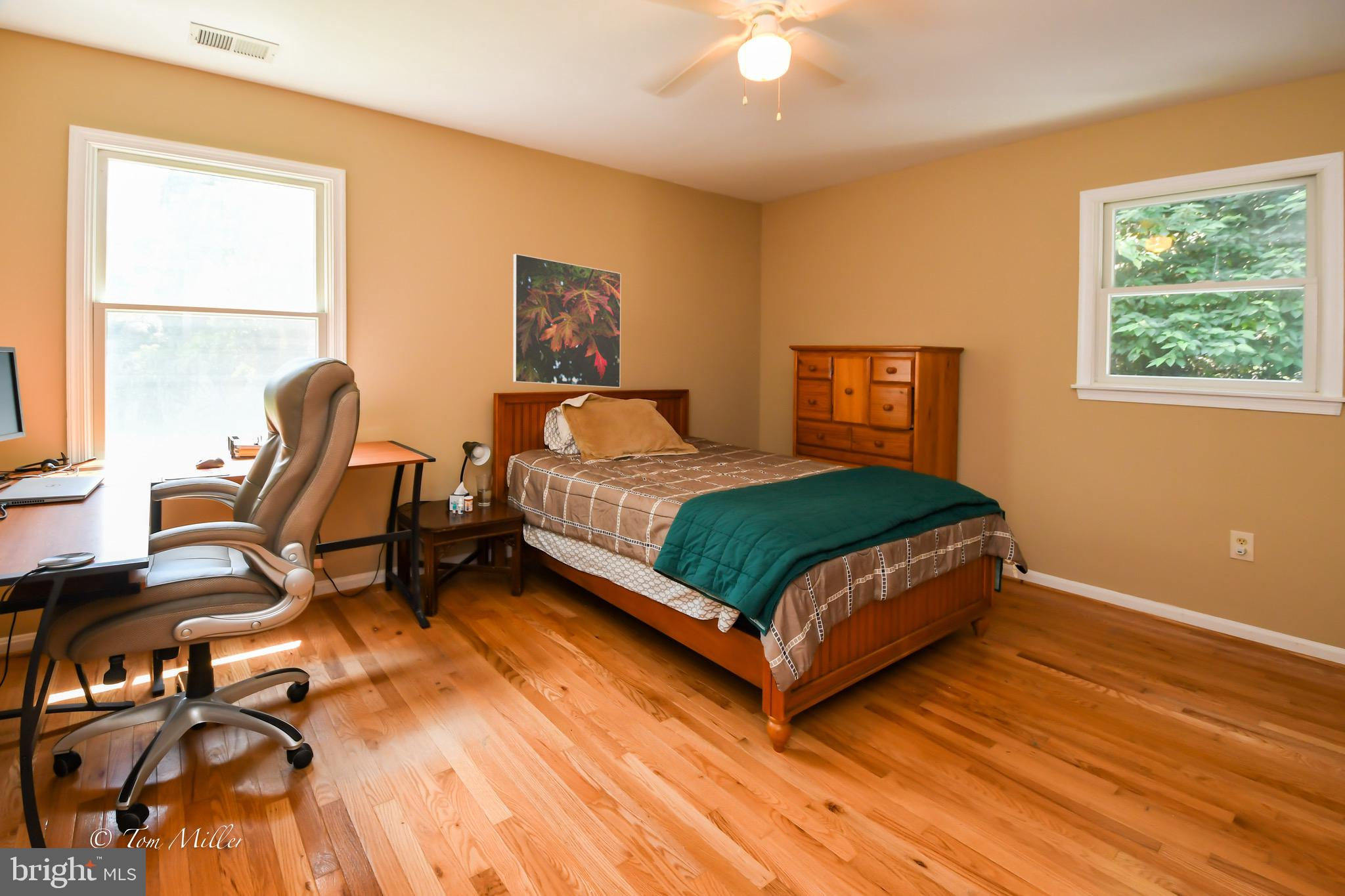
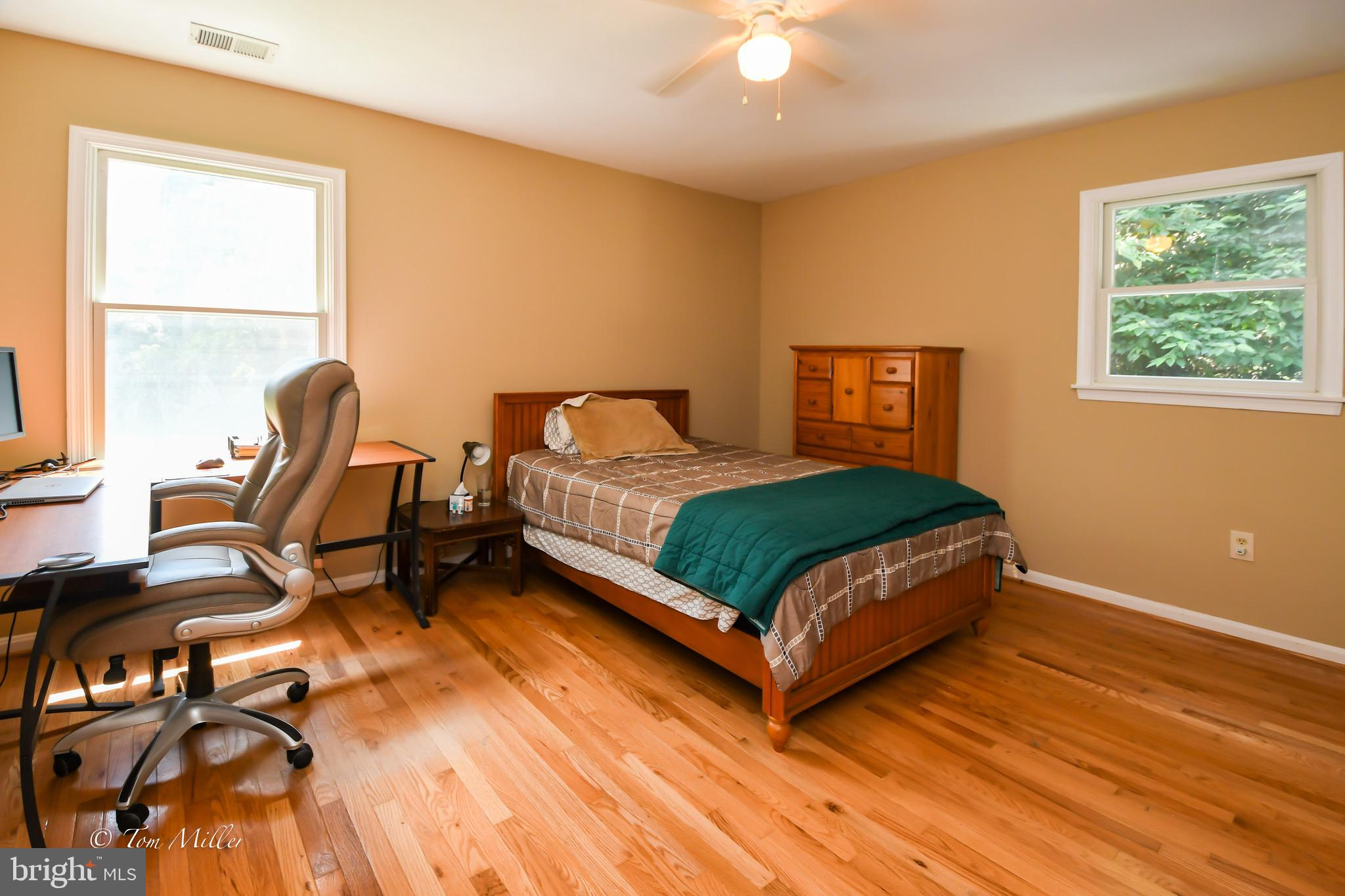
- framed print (569, 324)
